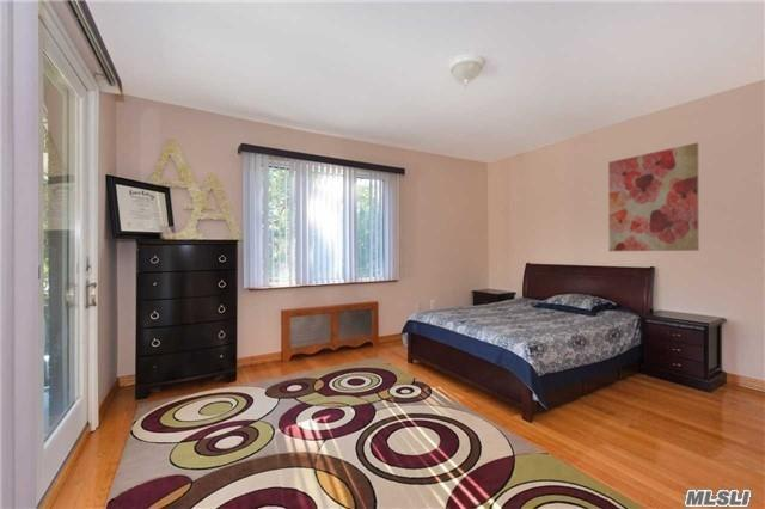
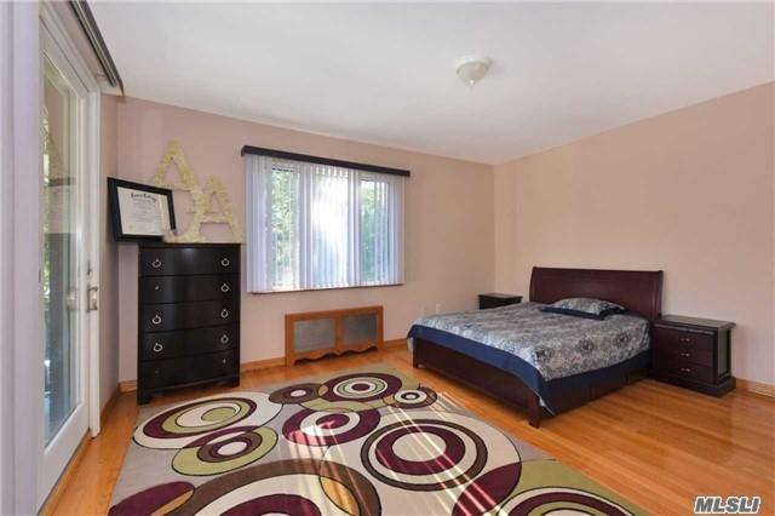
- wall art (649, 202)
